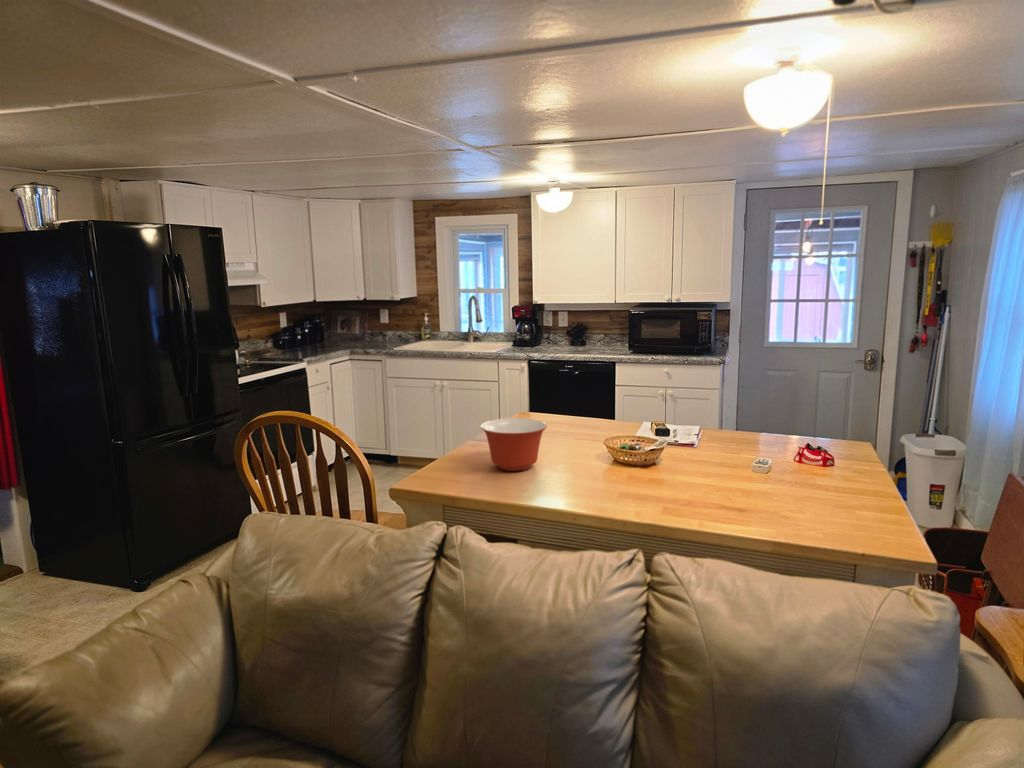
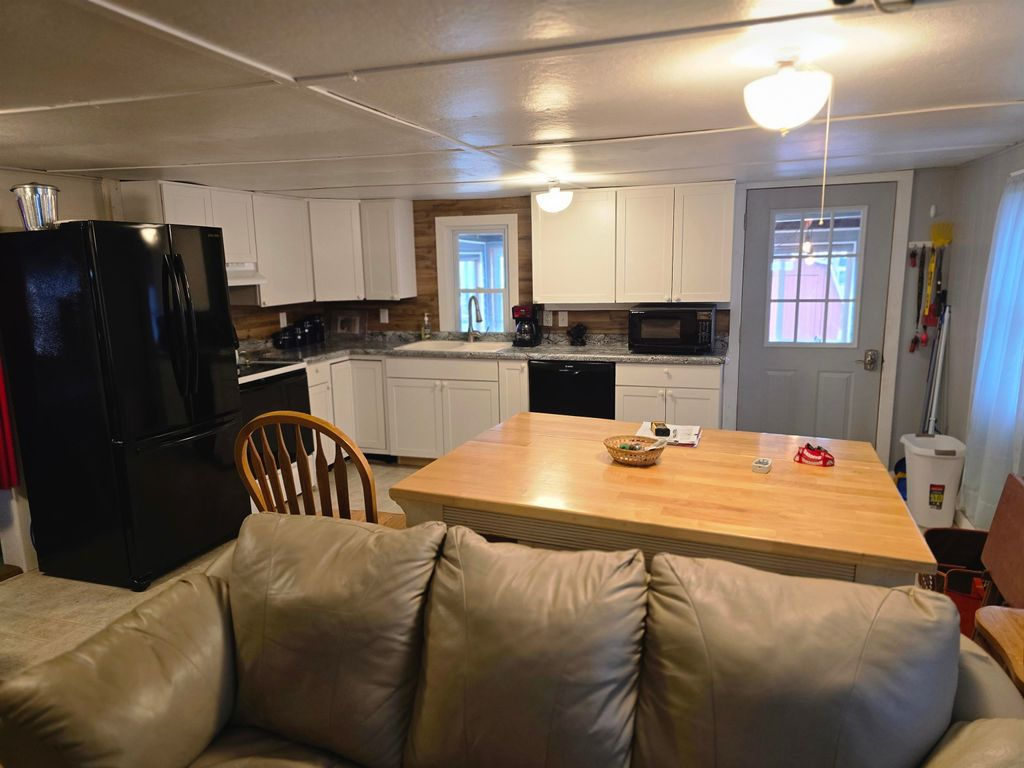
- mixing bowl (514, 445)
